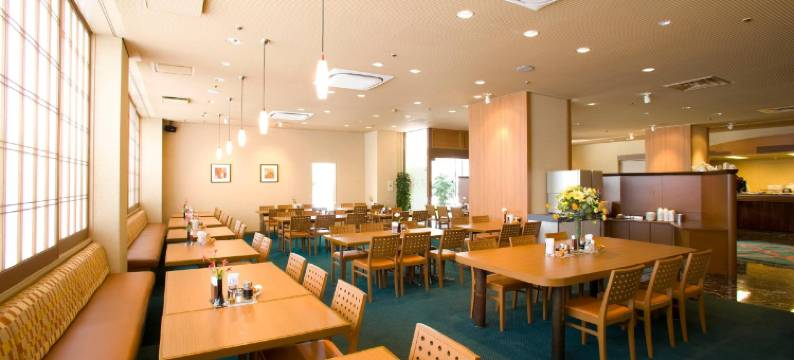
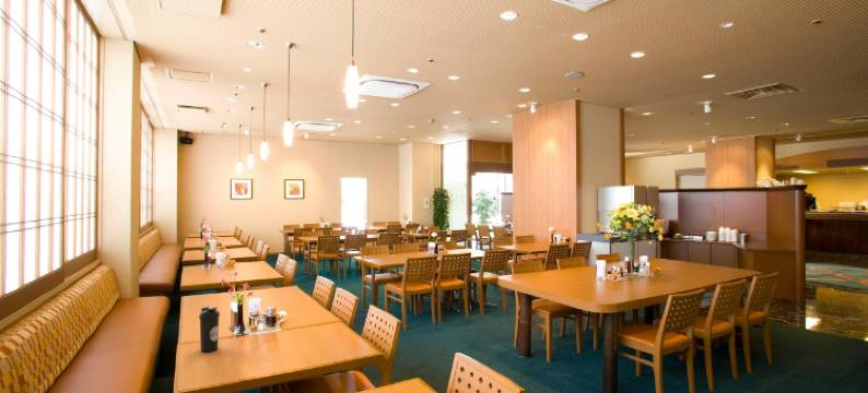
+ water bottle (209, 327)
